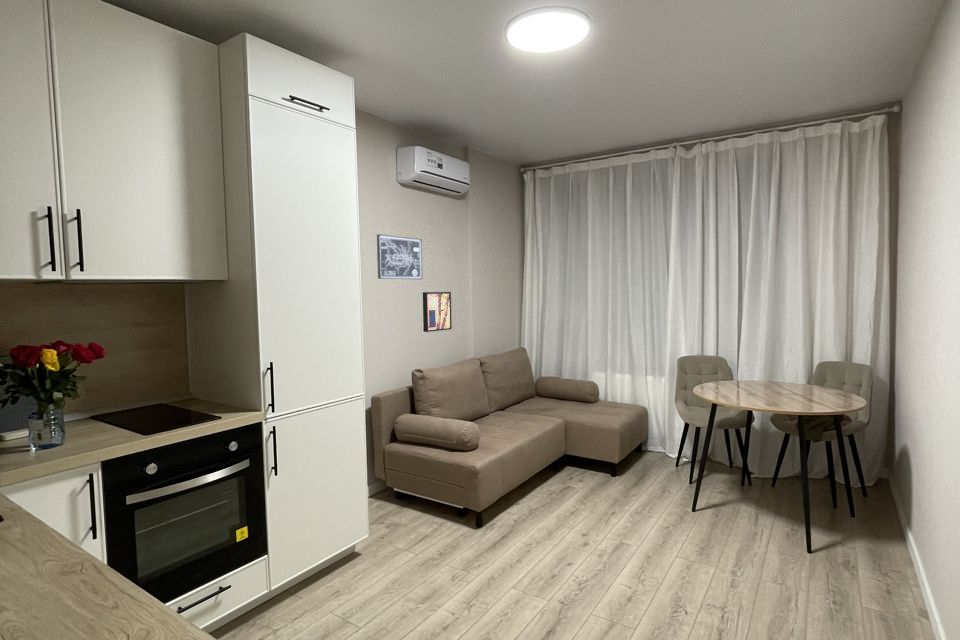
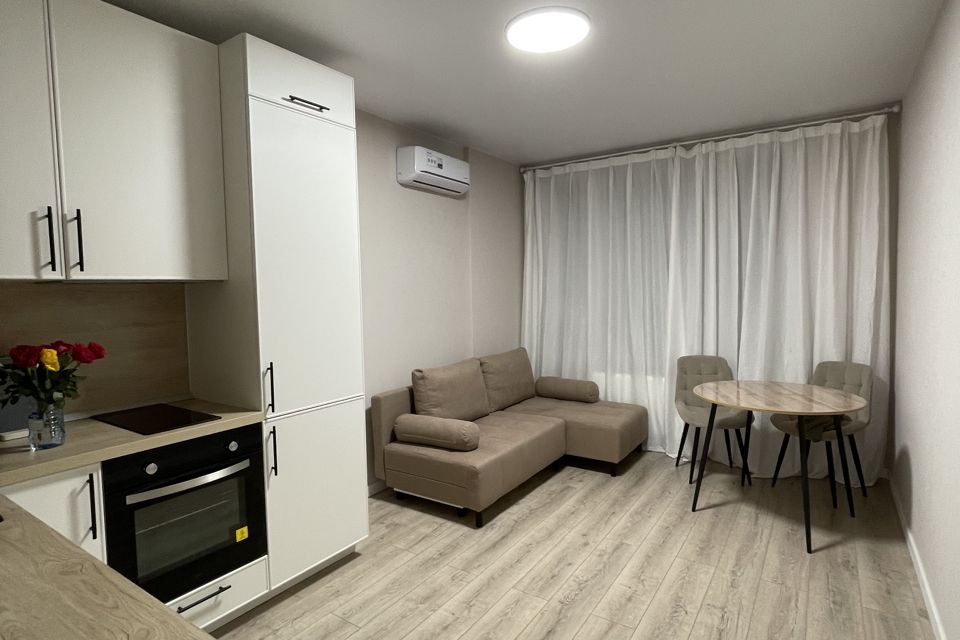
- wall art (437, 311)
- wall art (400, 258)
